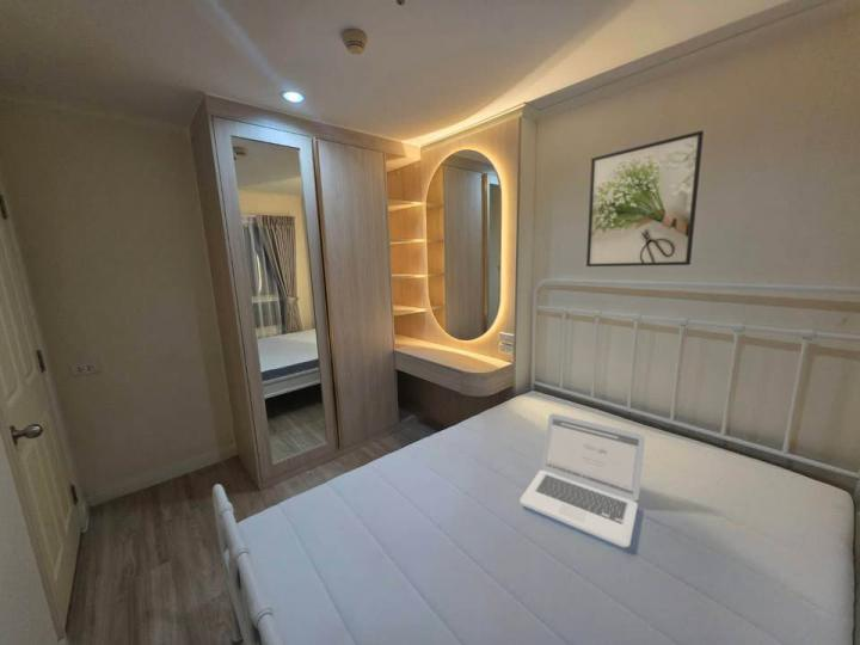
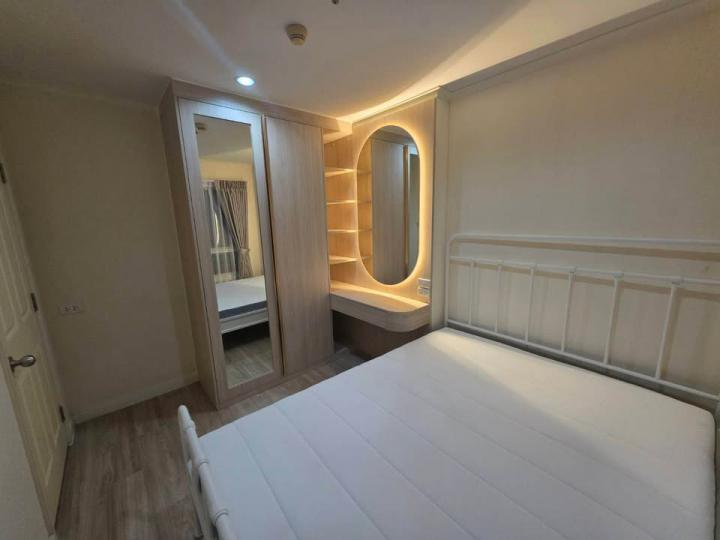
- laptop (582, 469)
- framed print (637, 207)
